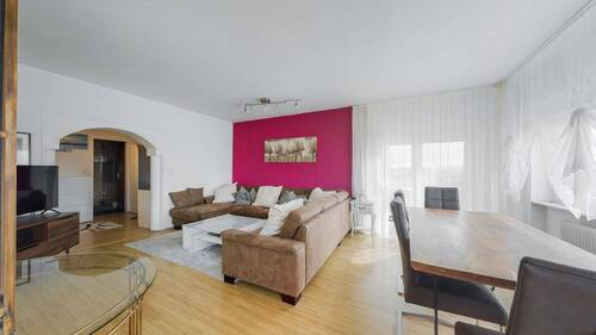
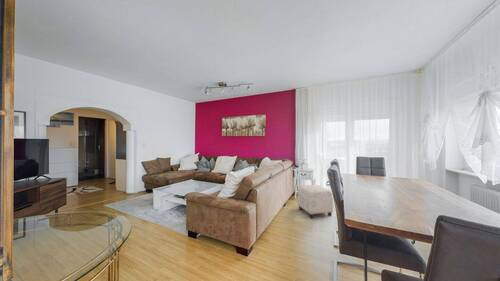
+ ottoman (314, 199)
